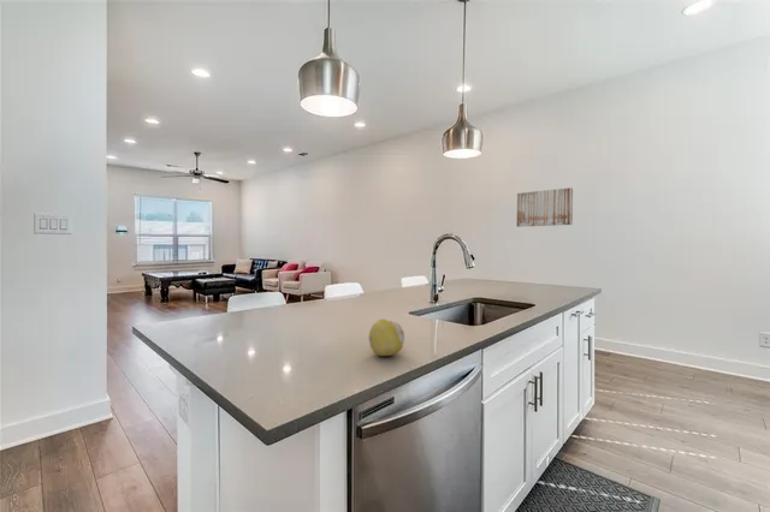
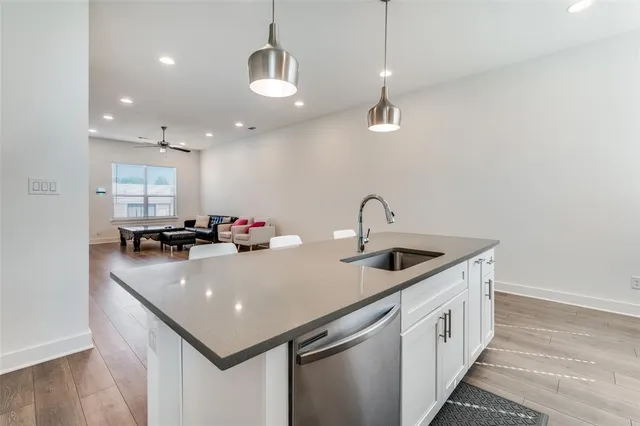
- wall art (543, 208)
- fruit (386, 337)
